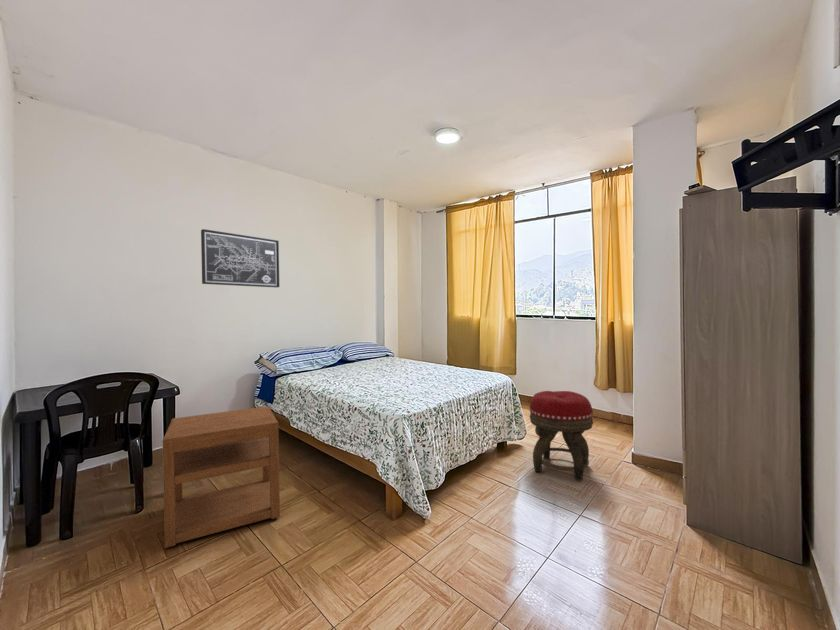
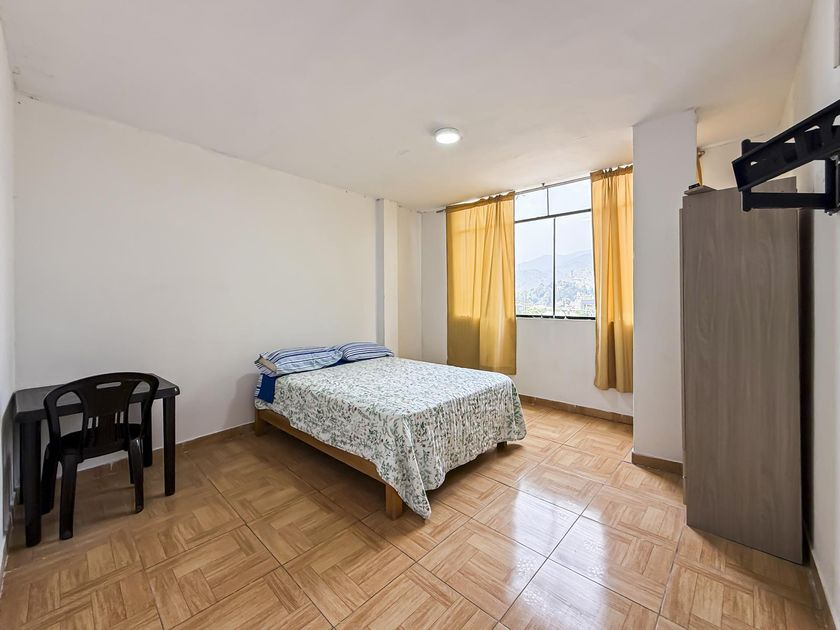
- footstool (560, 431)
- nightstand (224, 466)
- wall art (243, 260)
